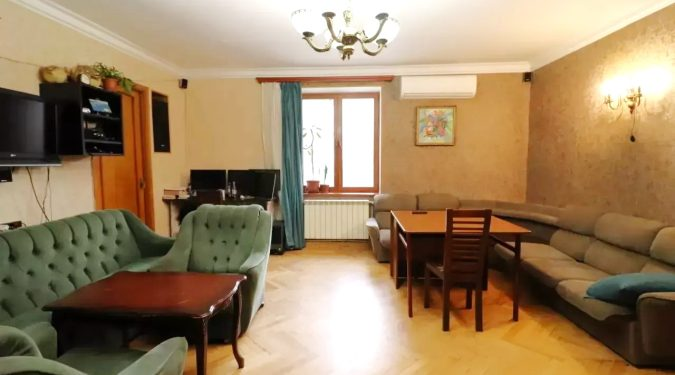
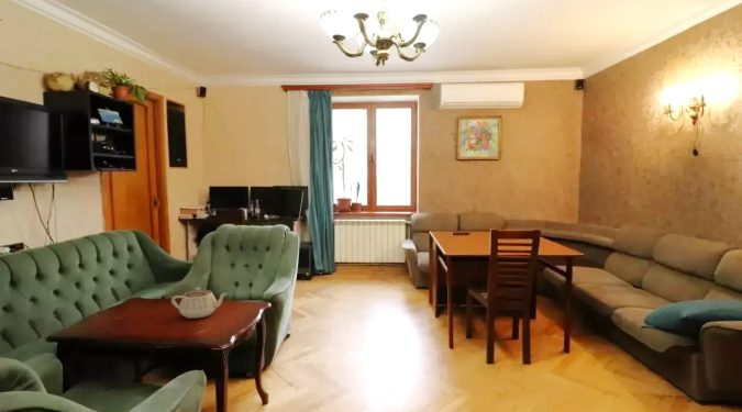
+ teapot (200, 301)
